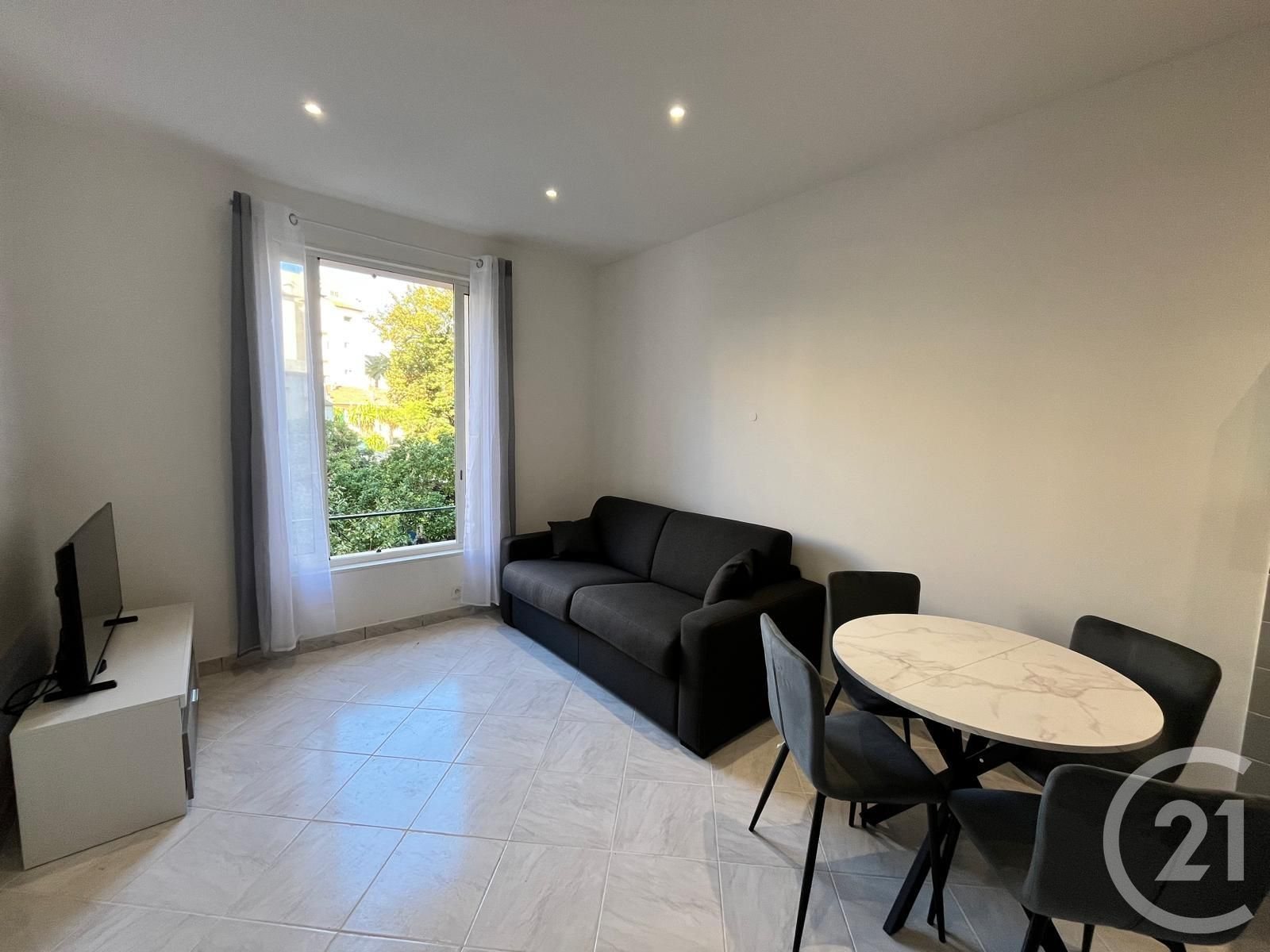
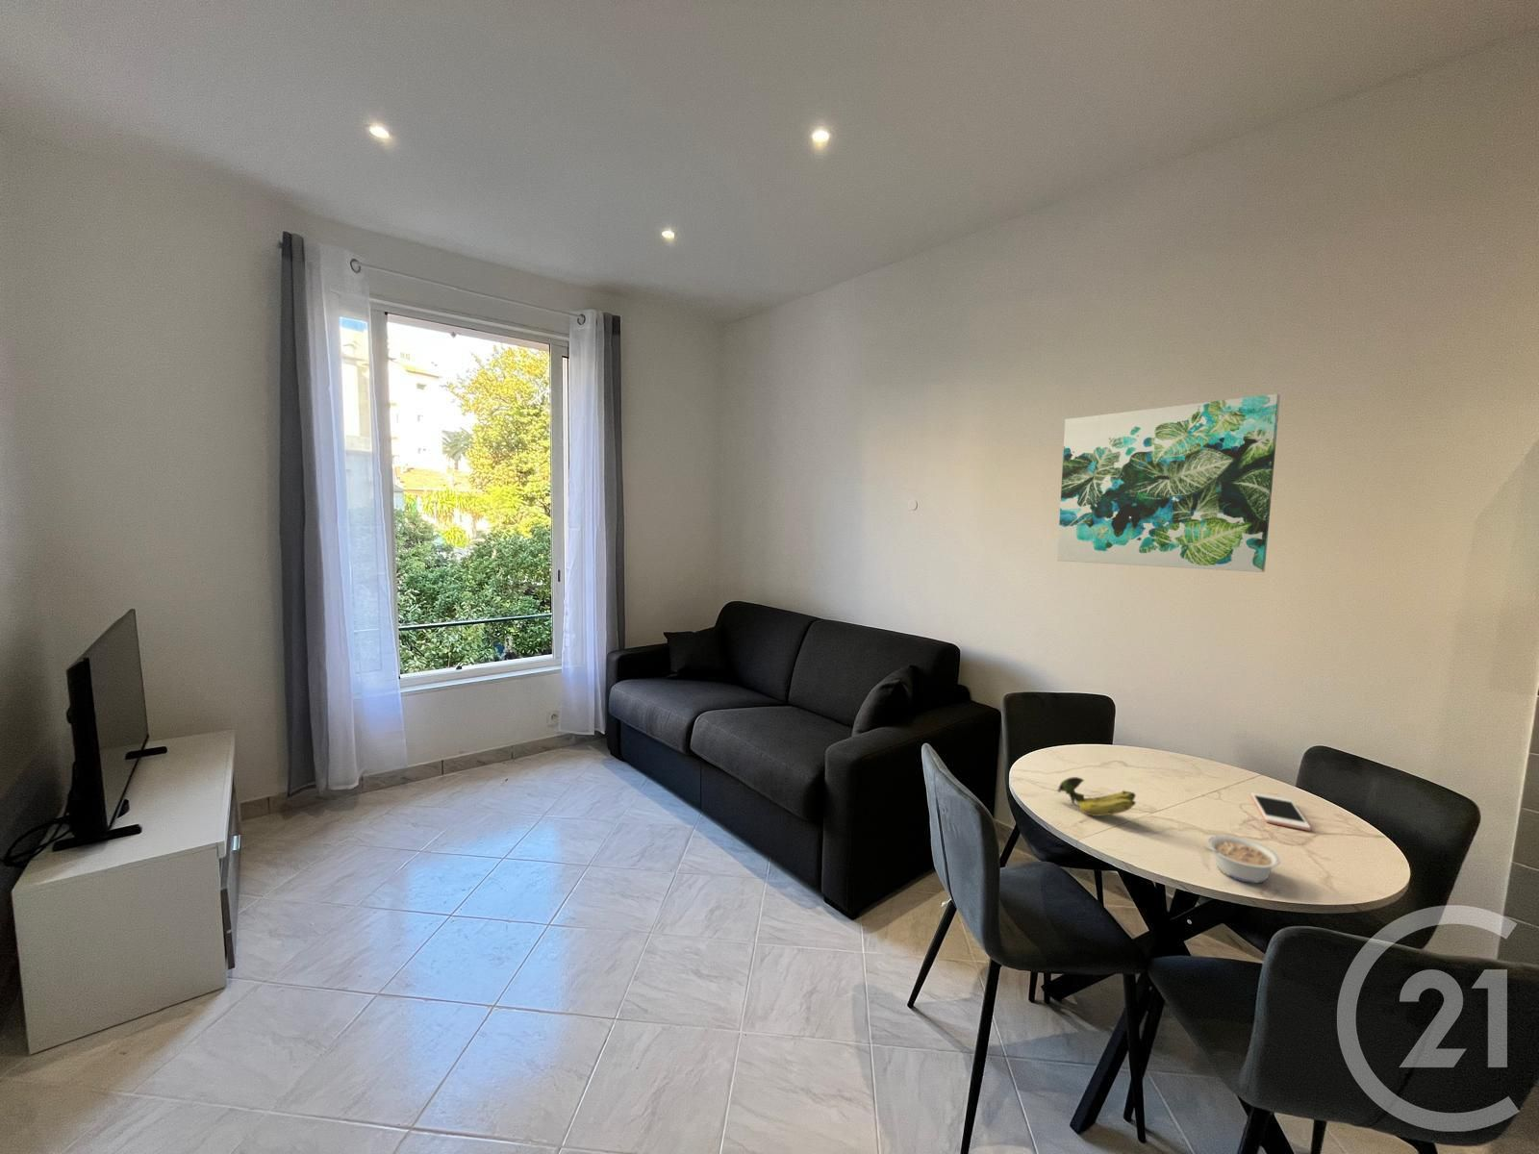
+ wall art (1155, 487)
+ banana (1094, 798)
+ legume (1241, 858)
+ cell phone (1278, 810)
